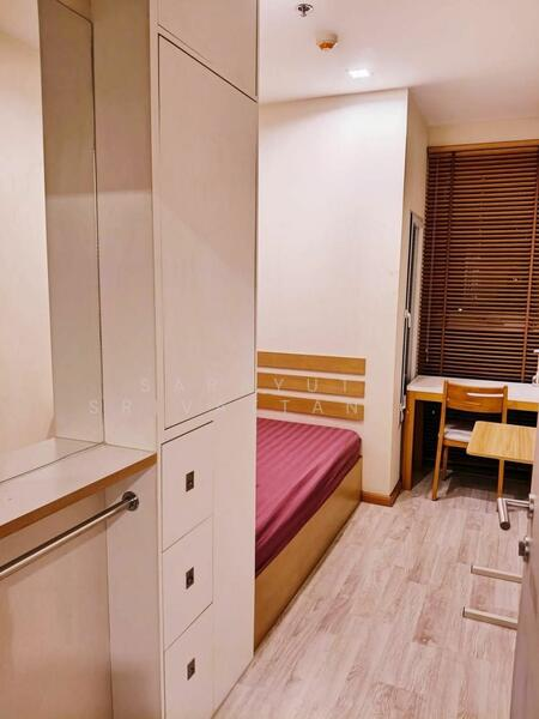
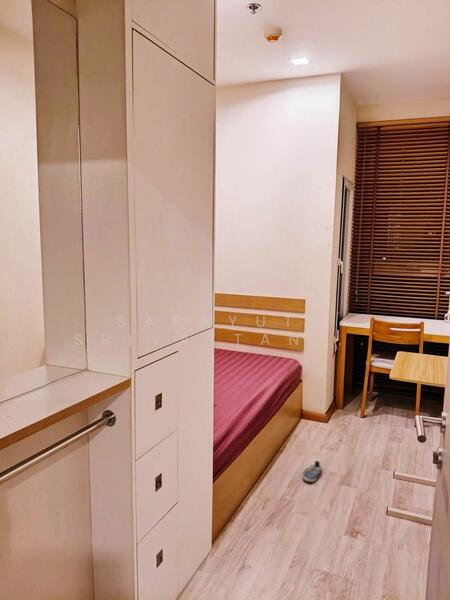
+ shoe (311, 469)
